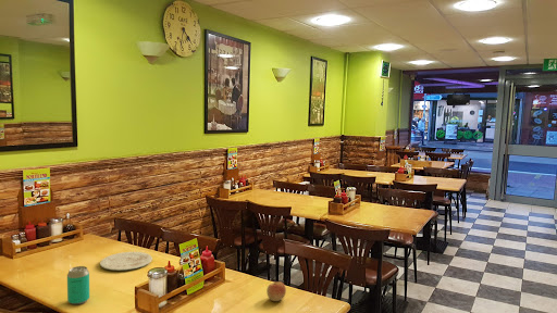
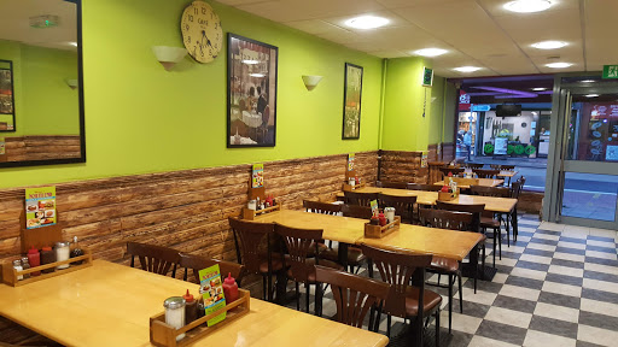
- apple (275, 290)
- plate (126, 261)
- beverage can (78, 285)
